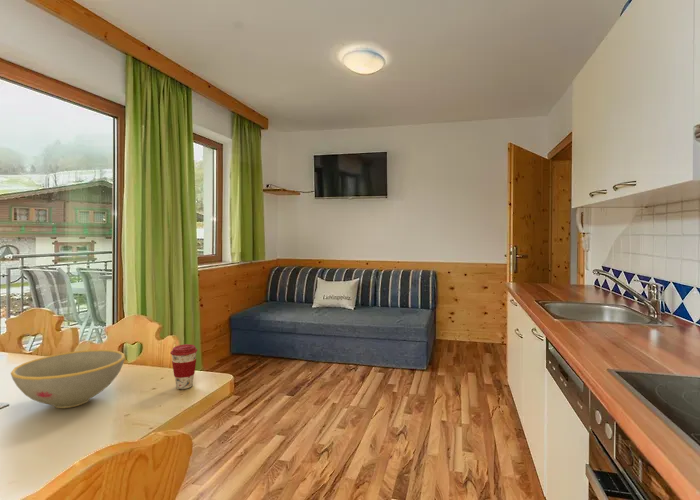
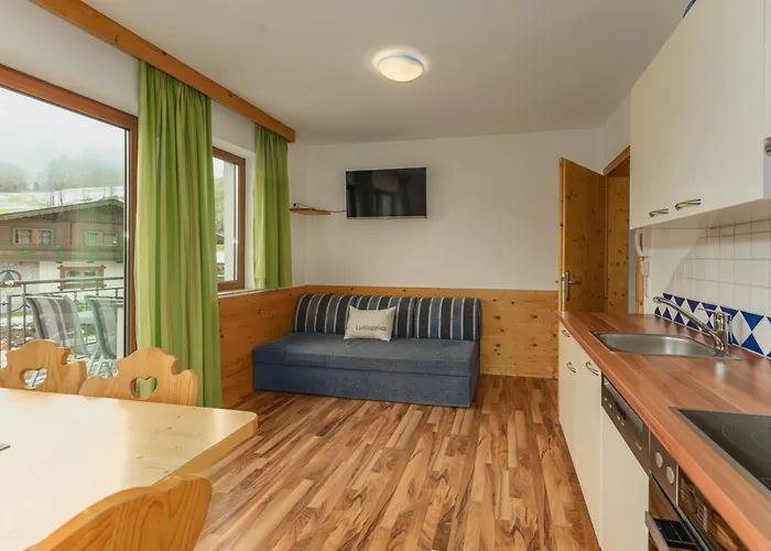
- coffee cup (184, 366)
- bowl (72, 382)
